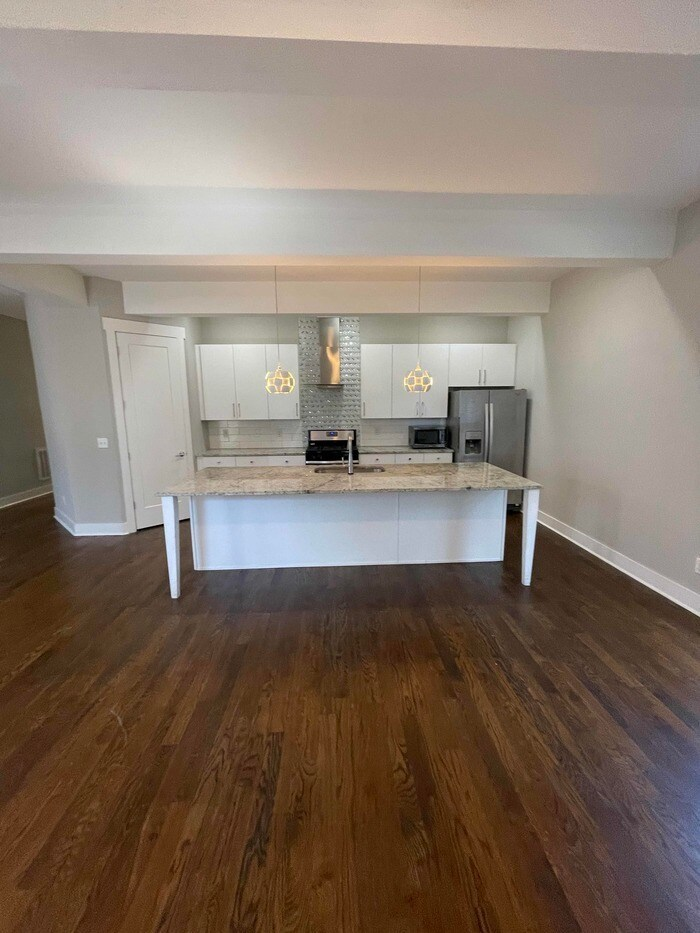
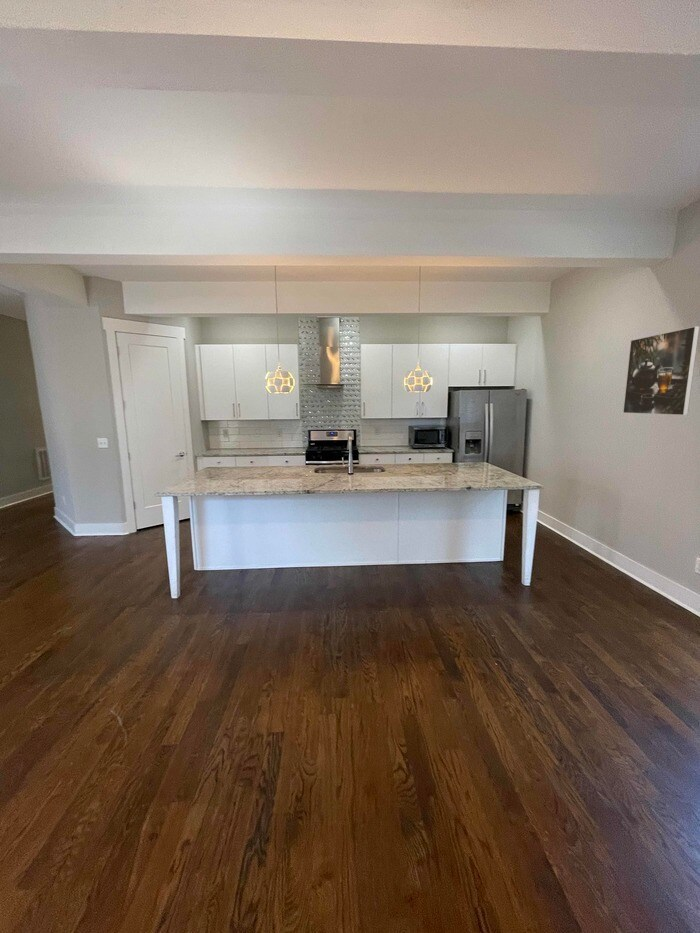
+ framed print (656, 374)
